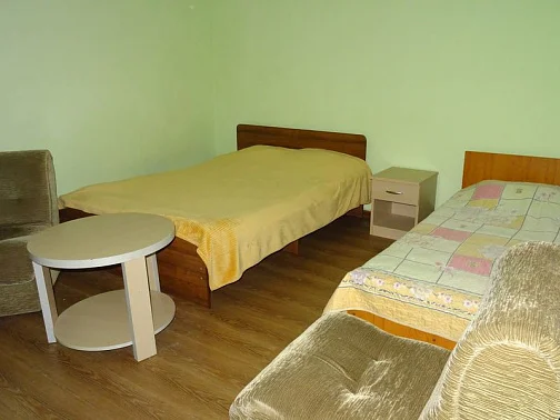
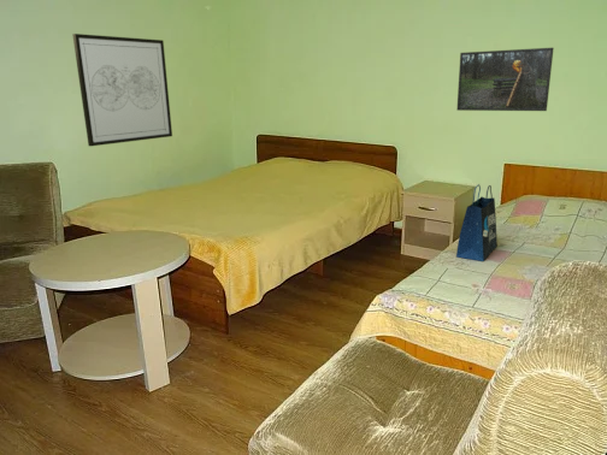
+ wall art (128, 90)
+ tote bag (479, 218)
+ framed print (502, 81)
